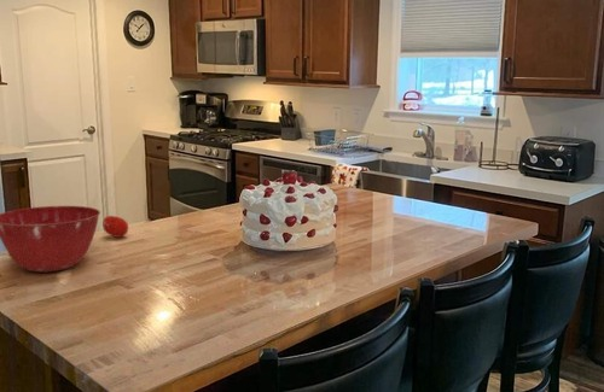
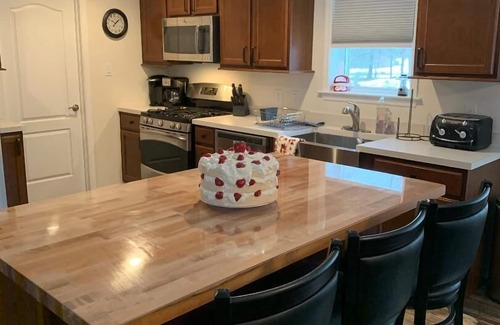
- mixing bowl (50, 239)
- fruit (116, 226)
